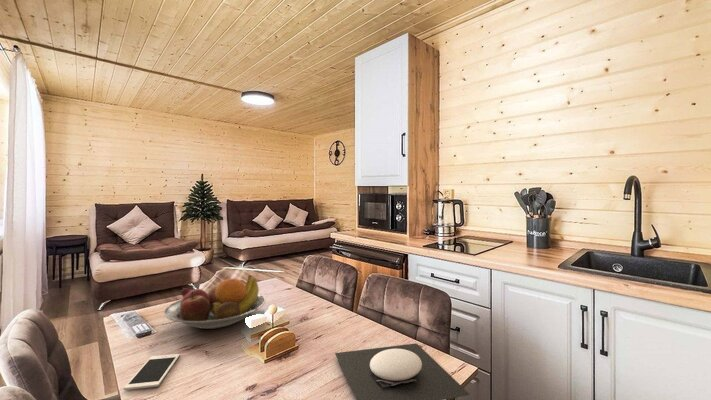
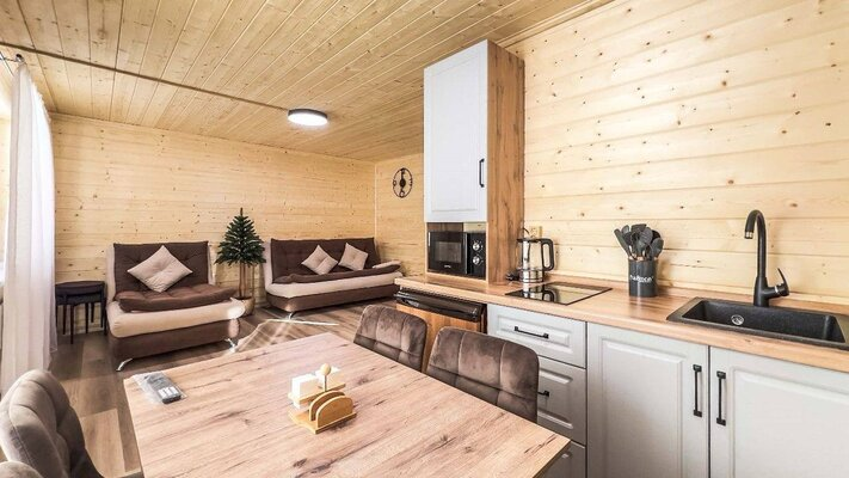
- cell phone (154, 370)
- plate (395, 365)
- fruit bowl (217, 300)
